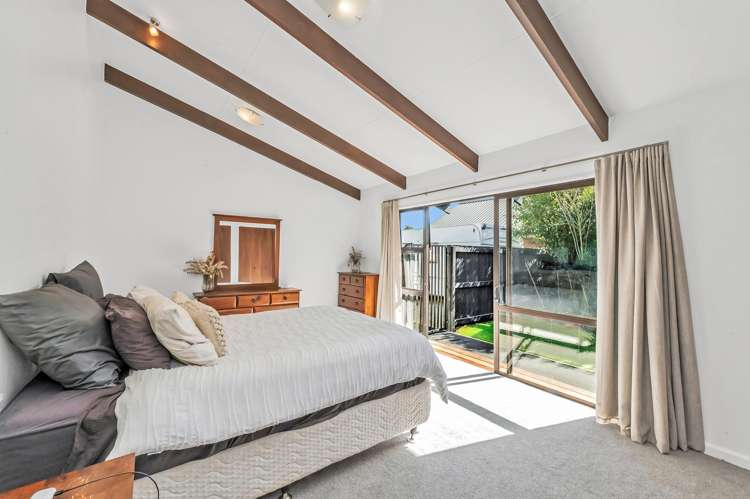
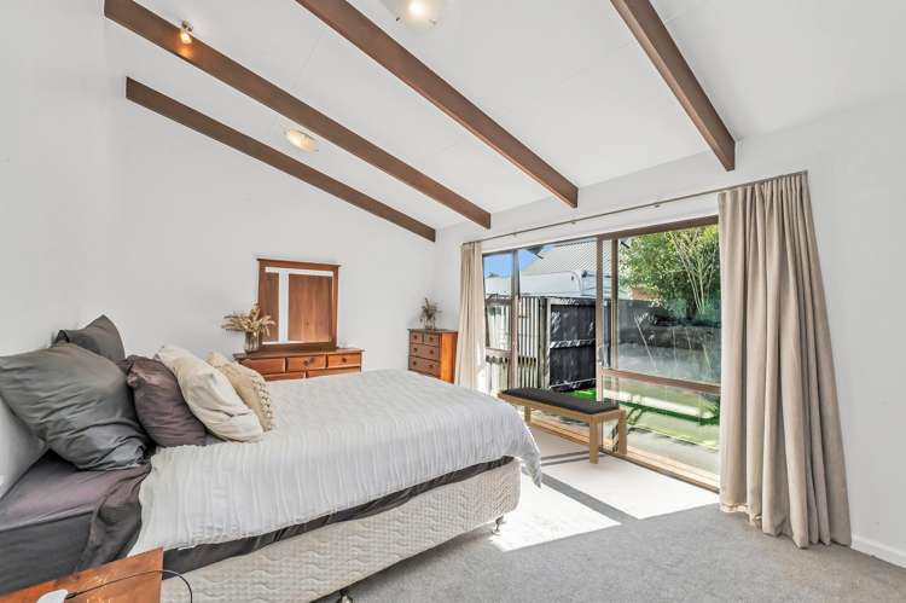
+ bench (554, 413)
